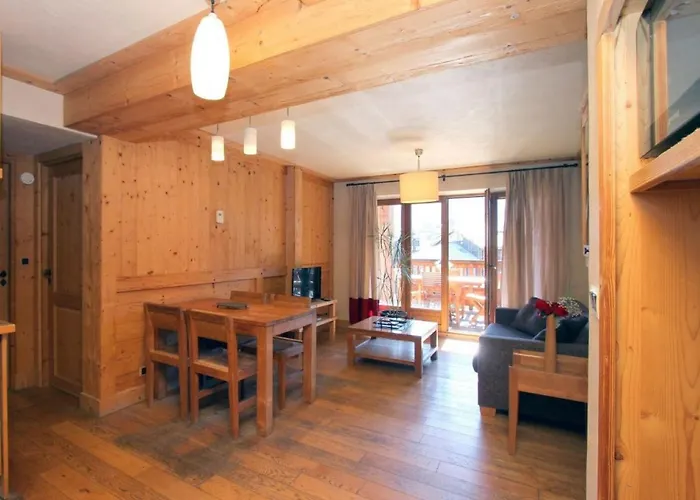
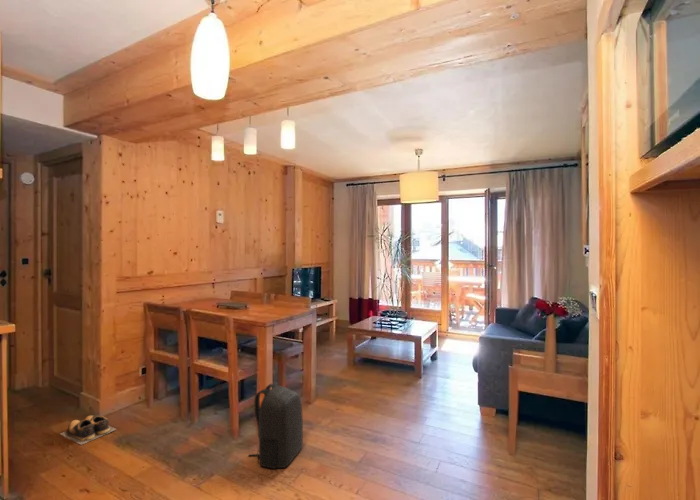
+ backpack (275, 419)
+ shoes (88, 424)
